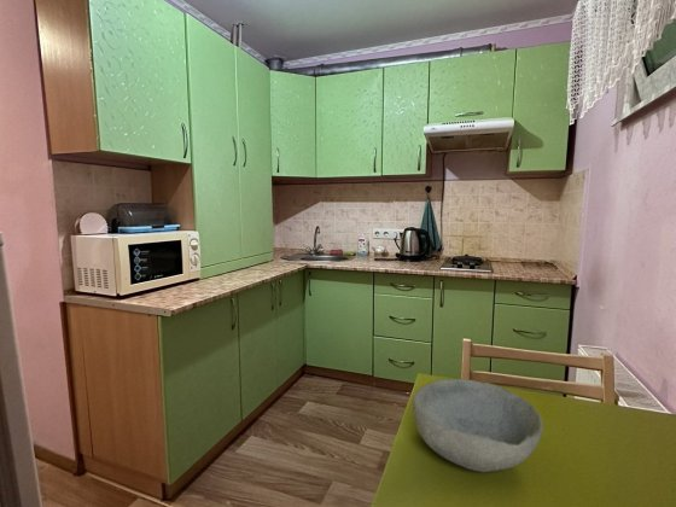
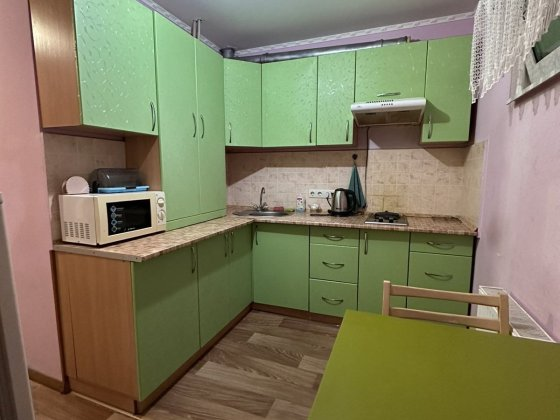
- bowl (472, 427)
